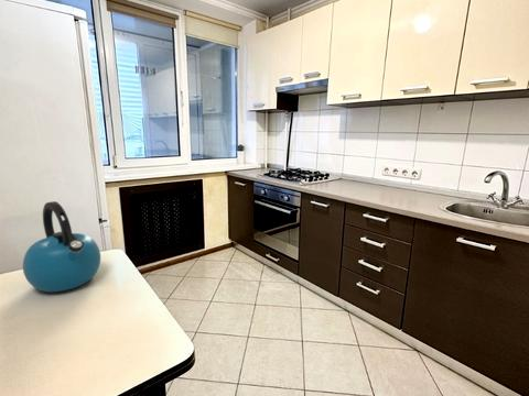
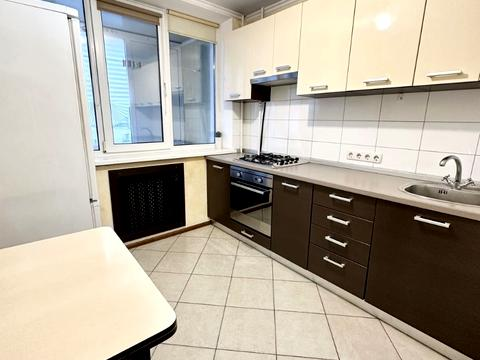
- kettle (63, 244)
